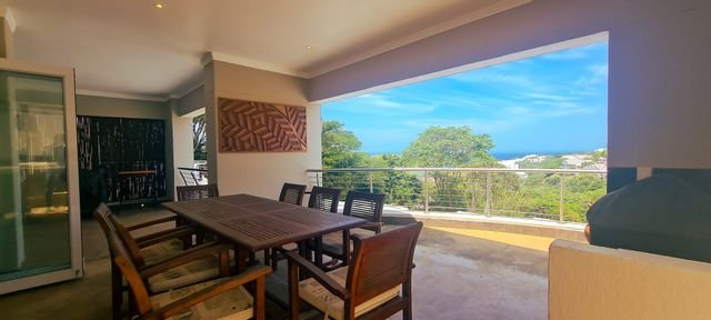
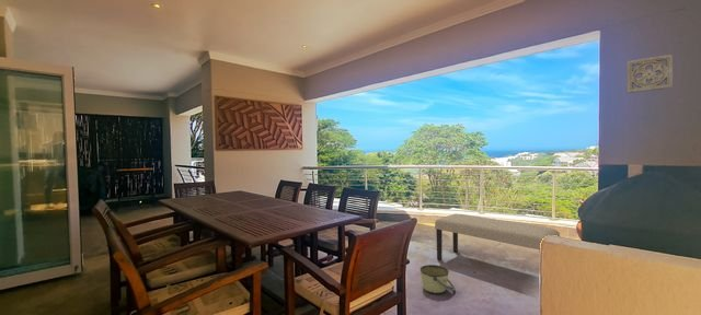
+ bucket (437, 279)
+ wall ornament (648, 74)
+ bench (492, 240)
